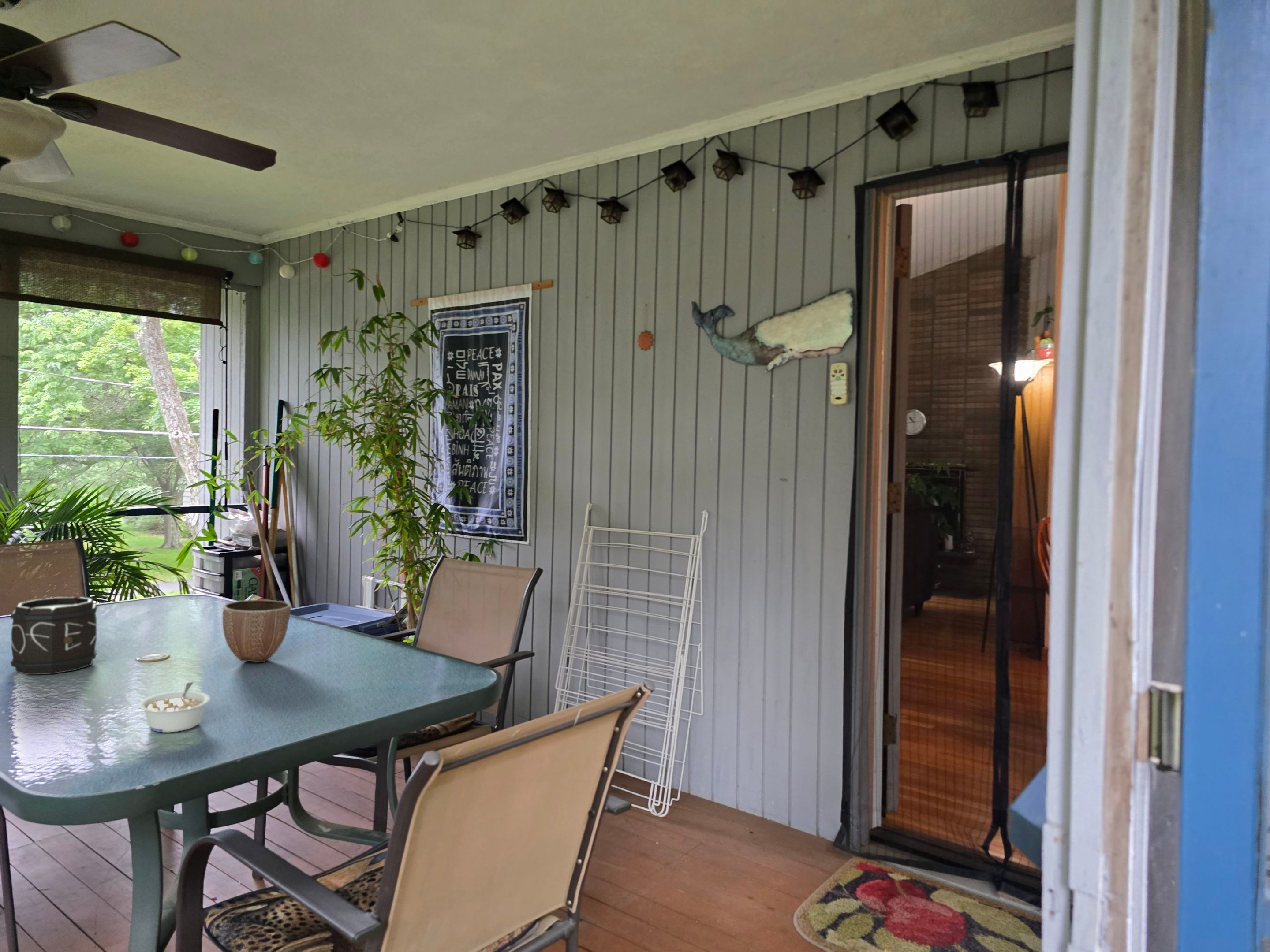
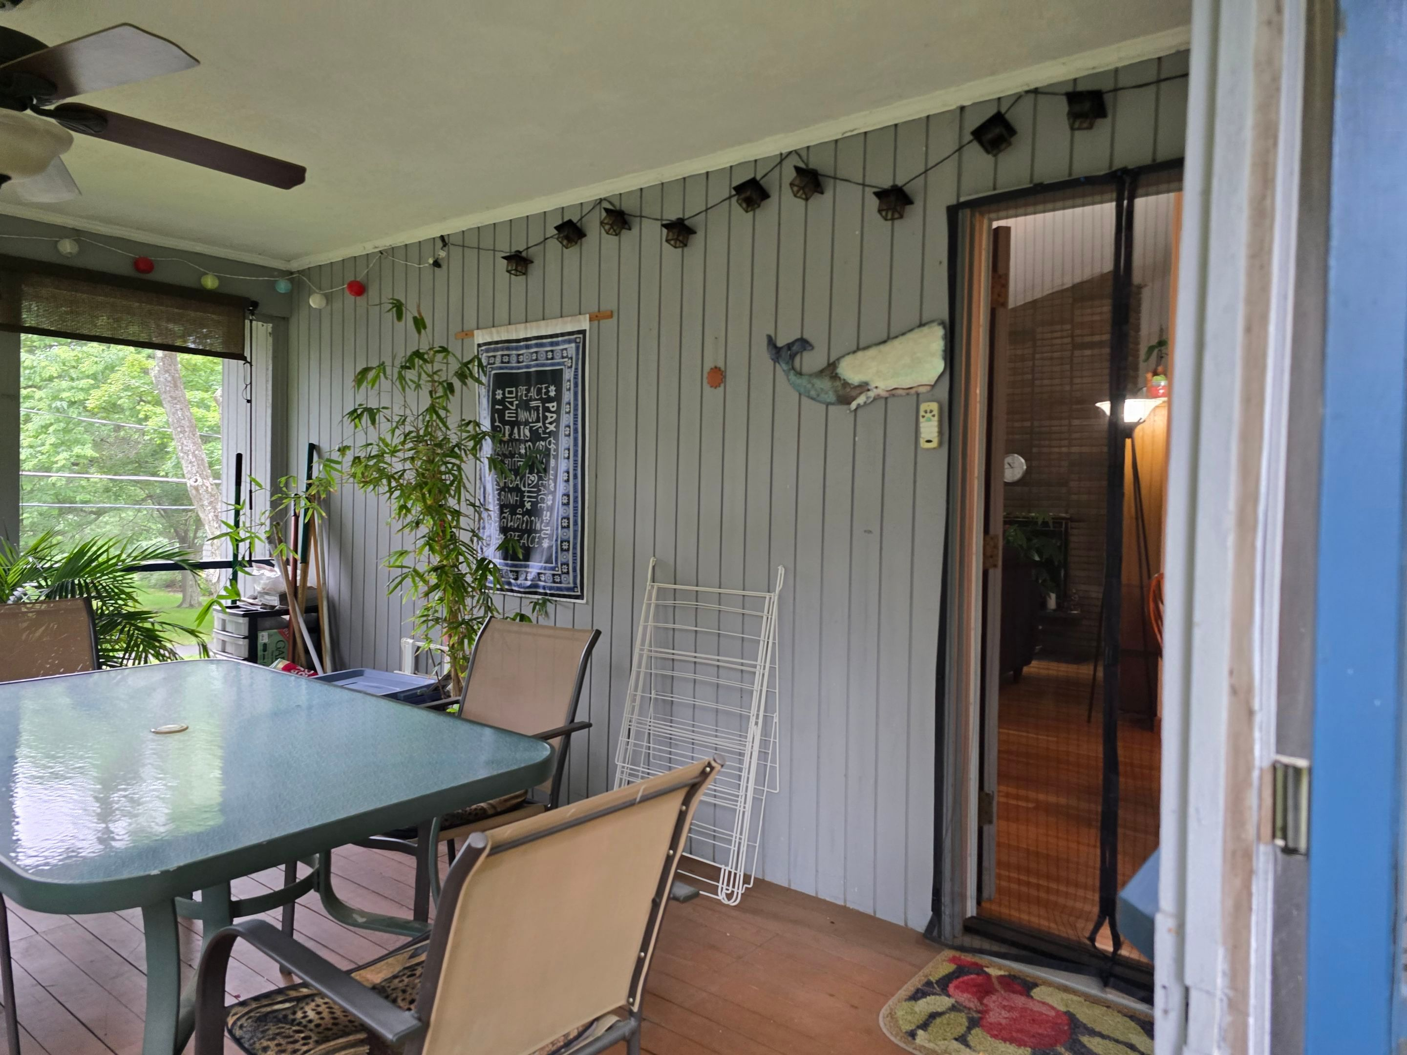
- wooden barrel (56, 634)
- decorative bowl (256, 632)
- legume (174, 710)
